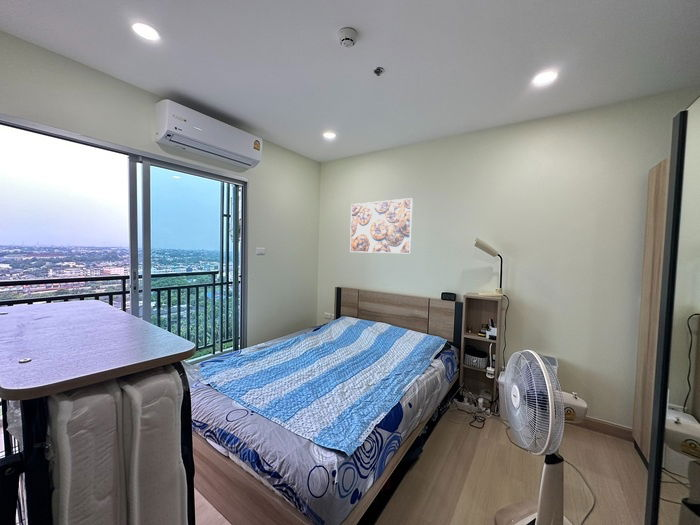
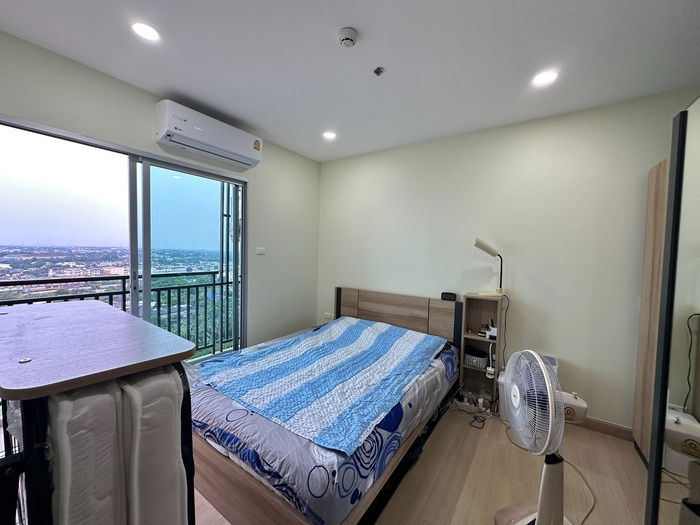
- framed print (378, 227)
